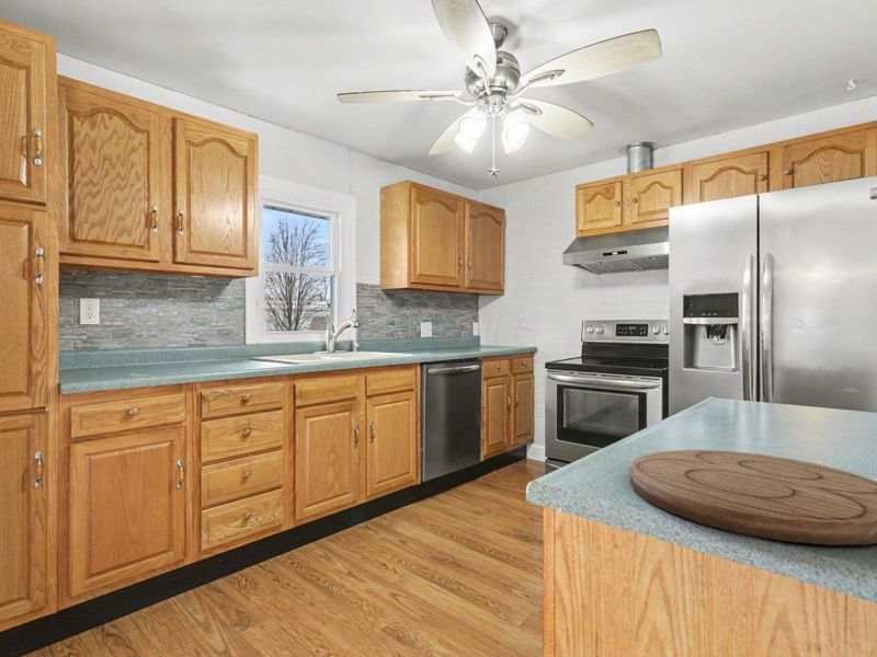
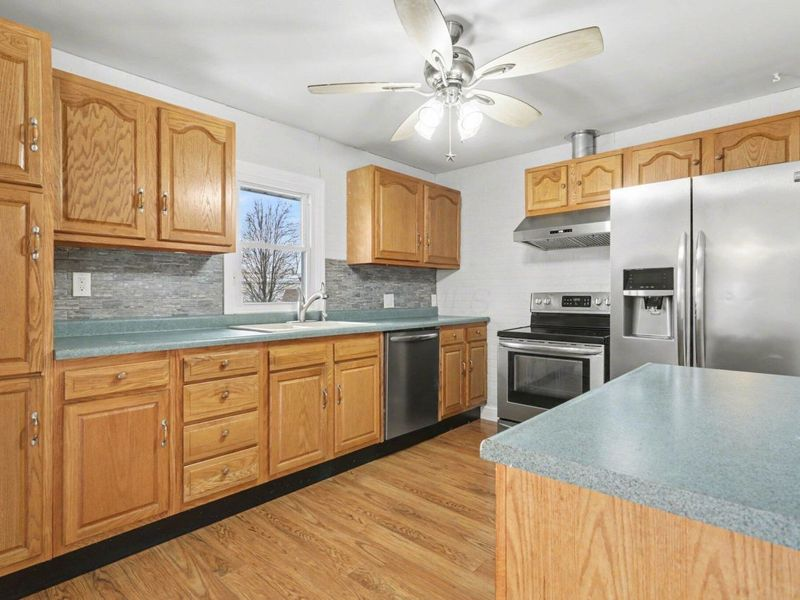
- cutting board (752, 486)
